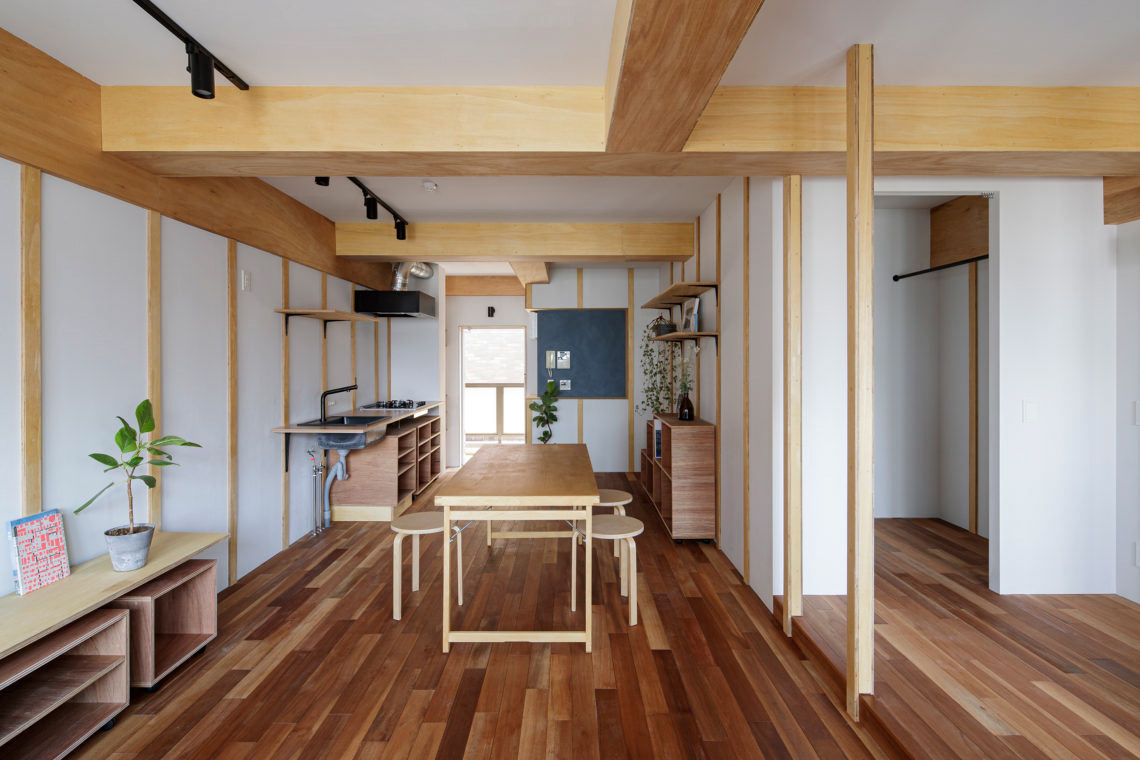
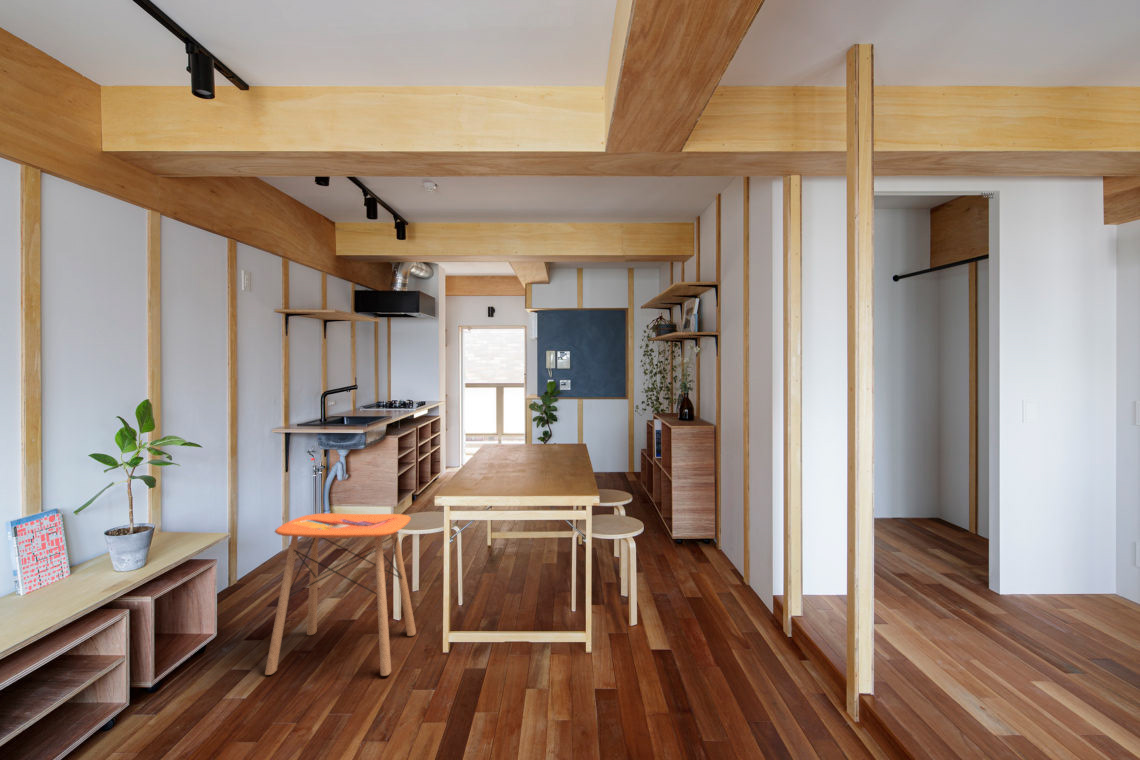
+ side table (350, 580)
